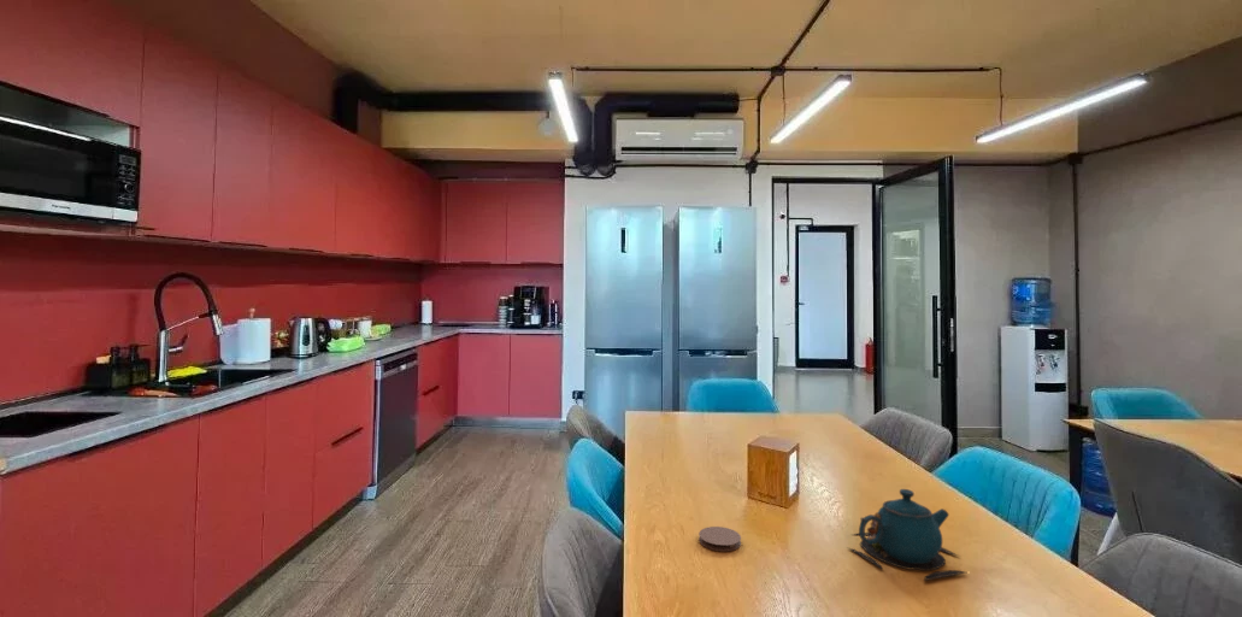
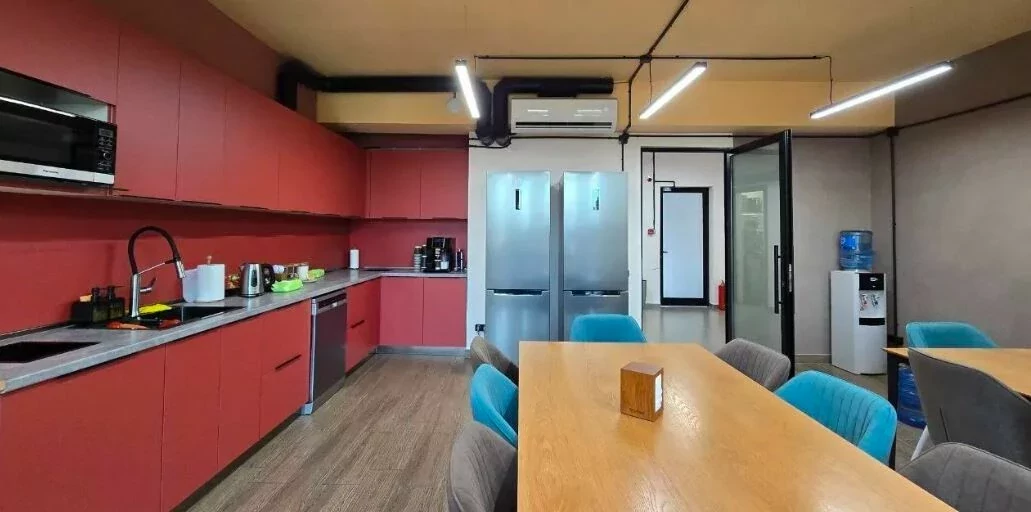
- coaster (719, 537)
- teapot (901, 521)
